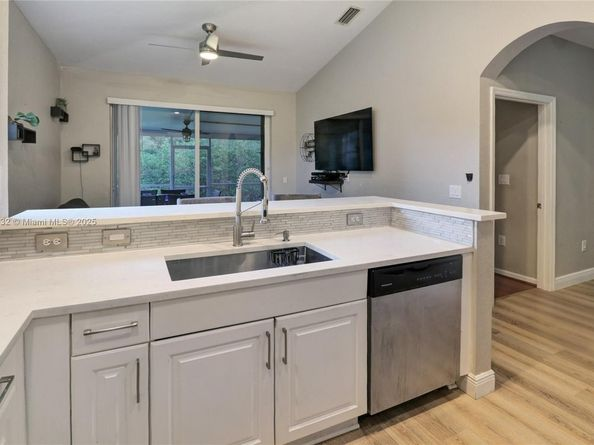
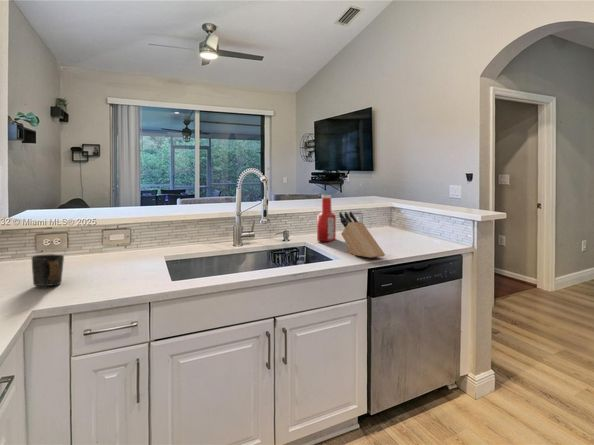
+ knife block (359, 232)
+ soap bottle (326, 217)
+ mug (47, 270)
